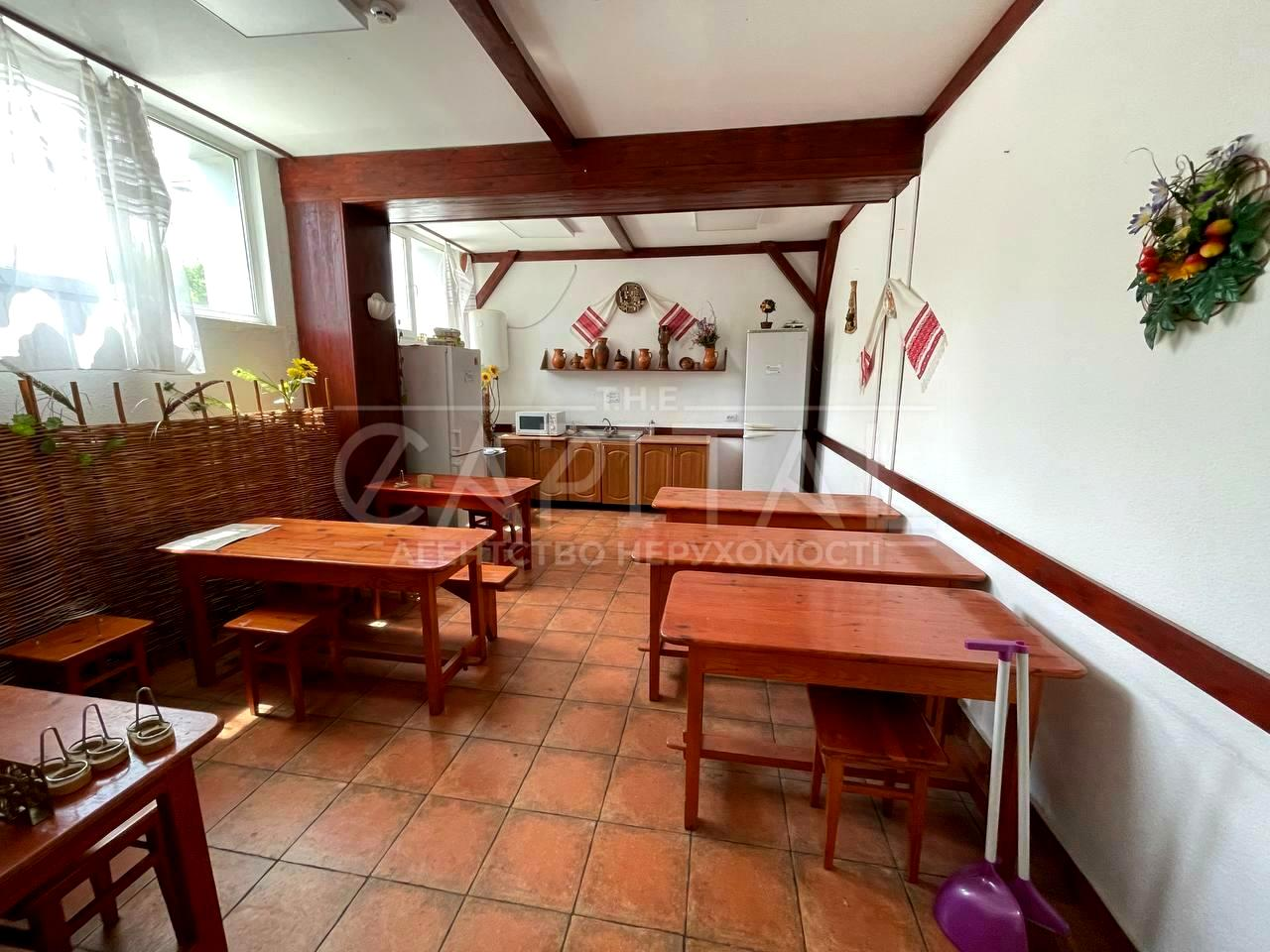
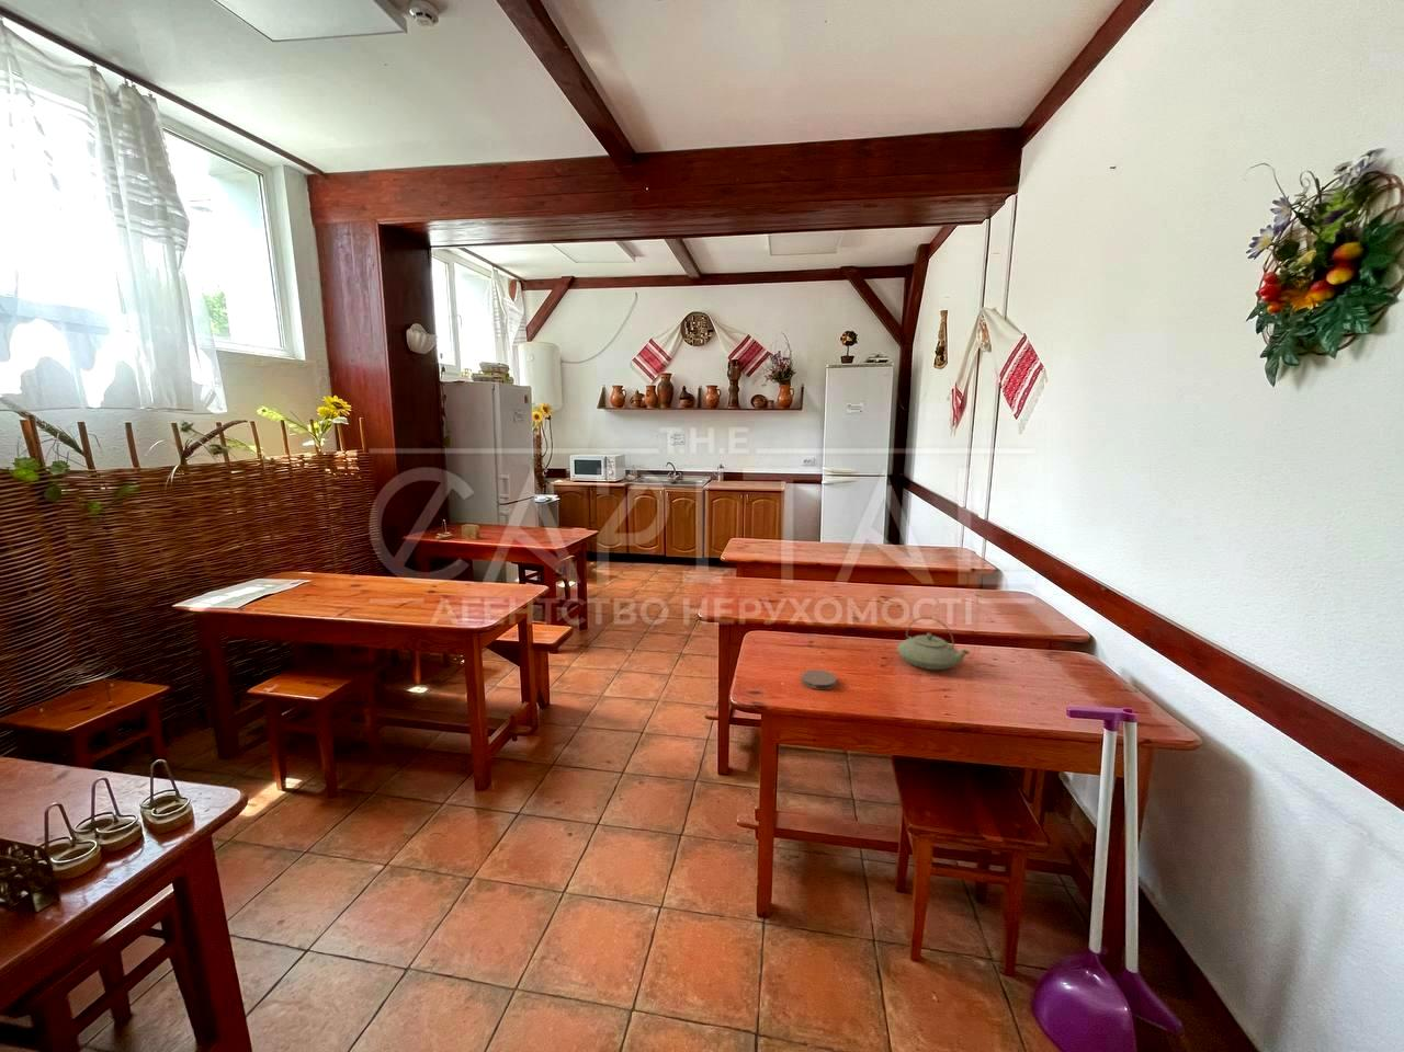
+ coaster (818, 678)
+ teapot (932, 641)
